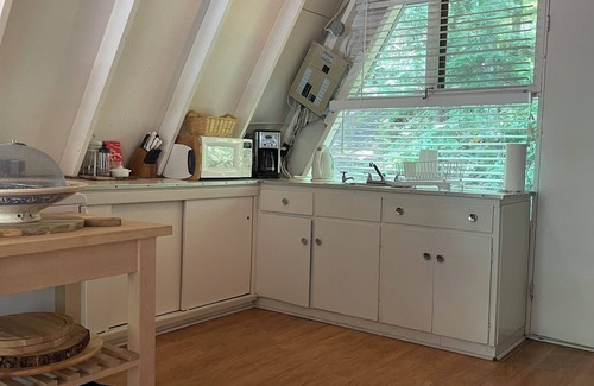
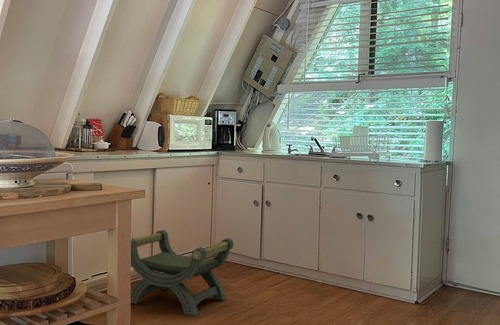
+ stool (178, 269)
